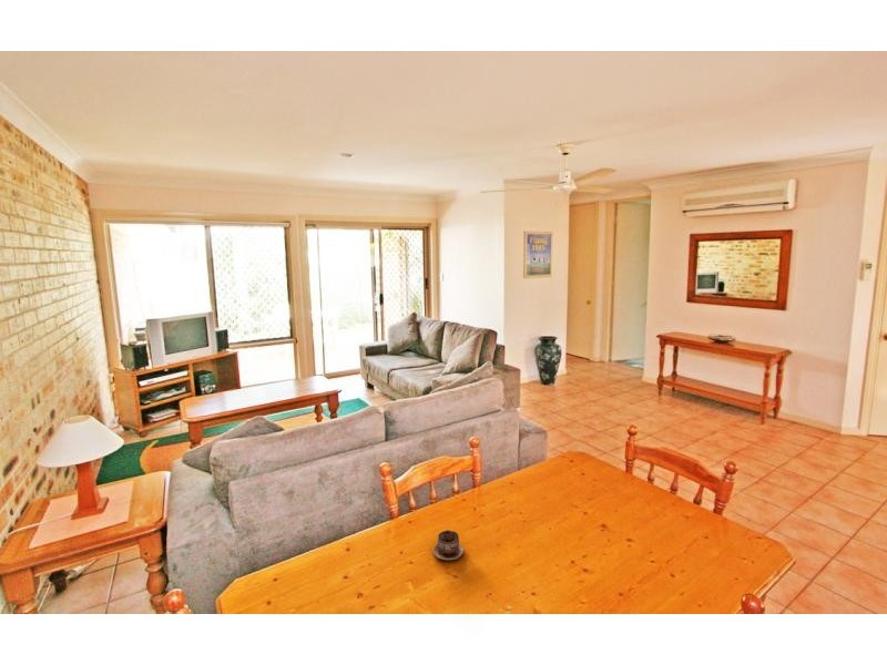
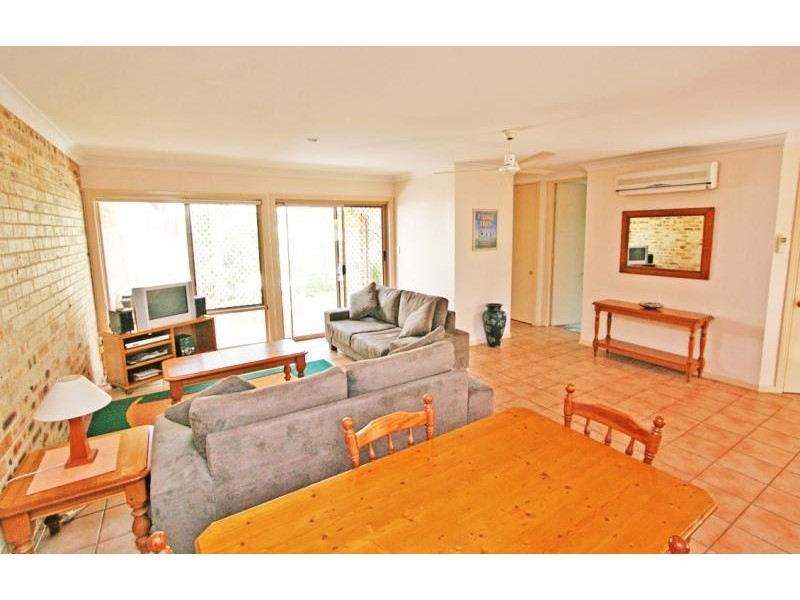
- cup (448, 543)
